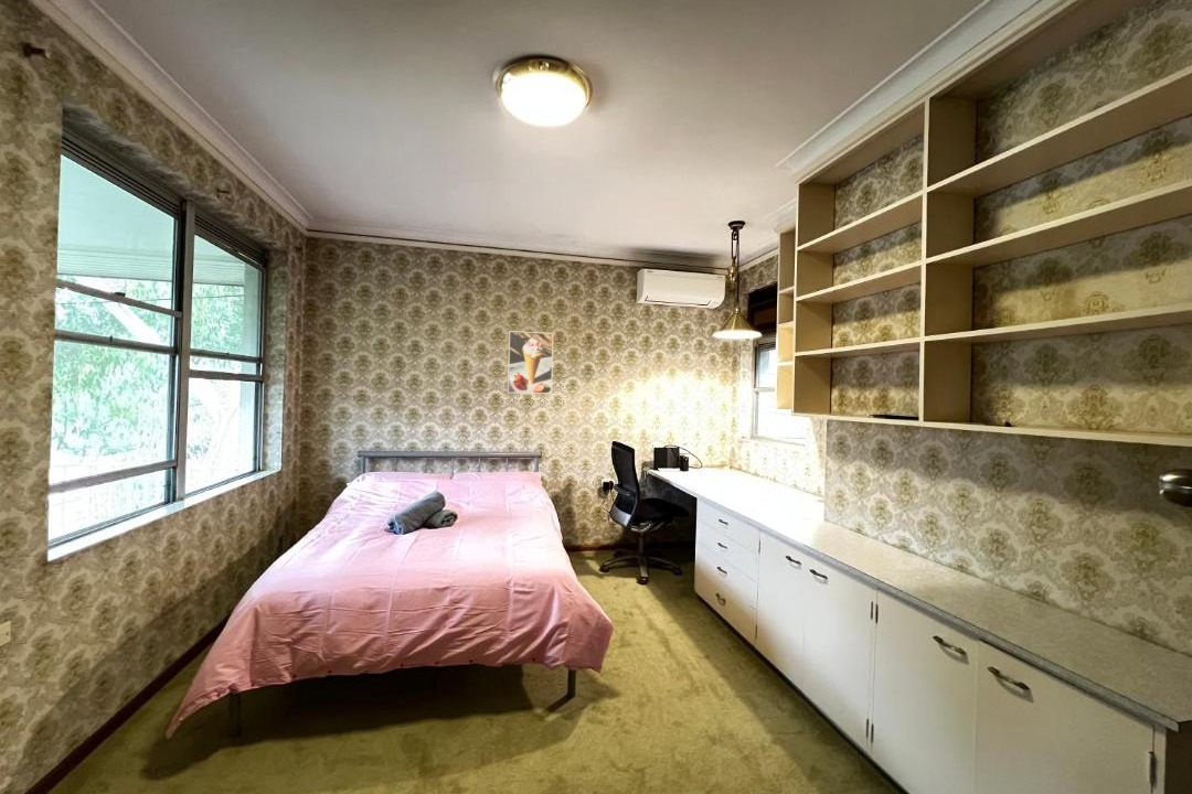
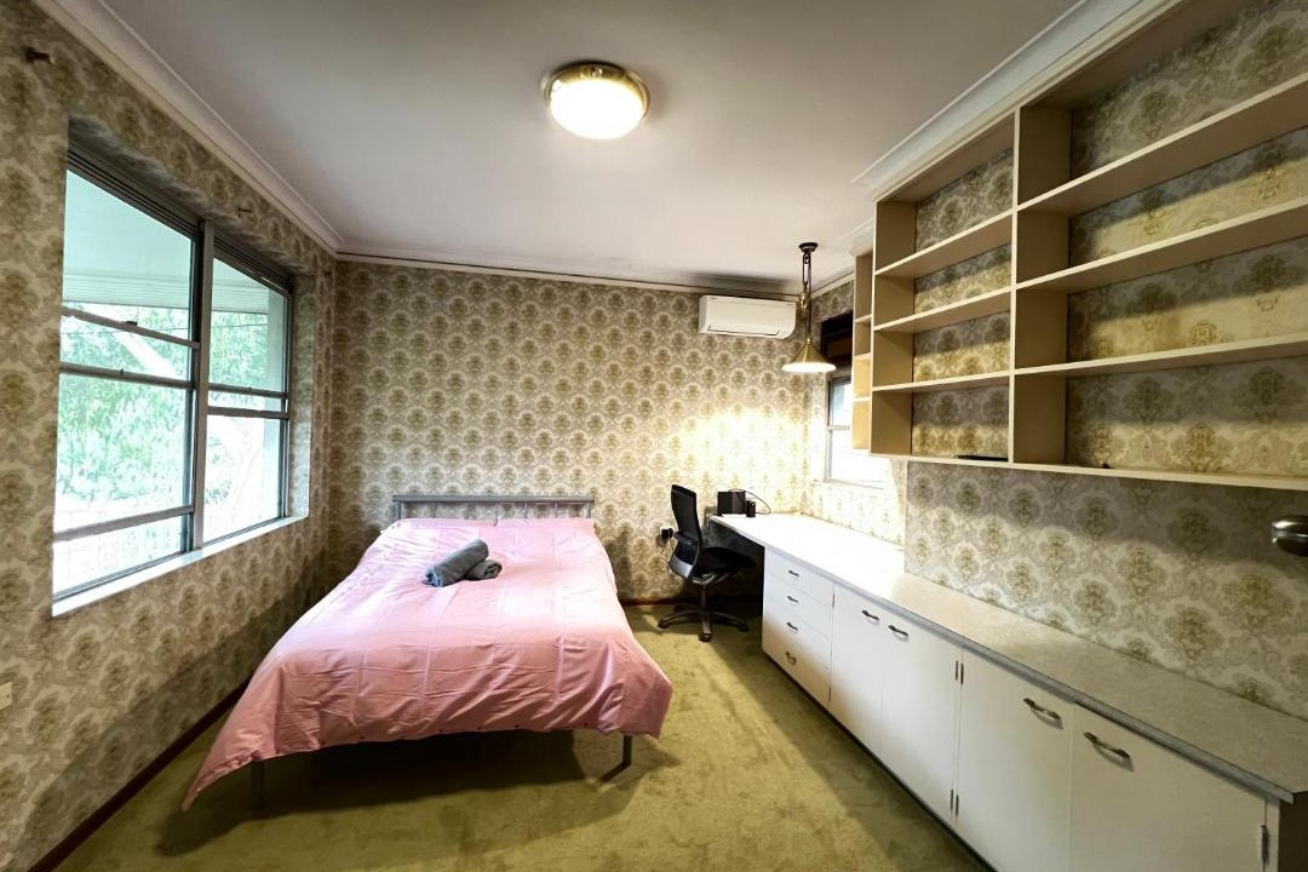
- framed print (530, 363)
